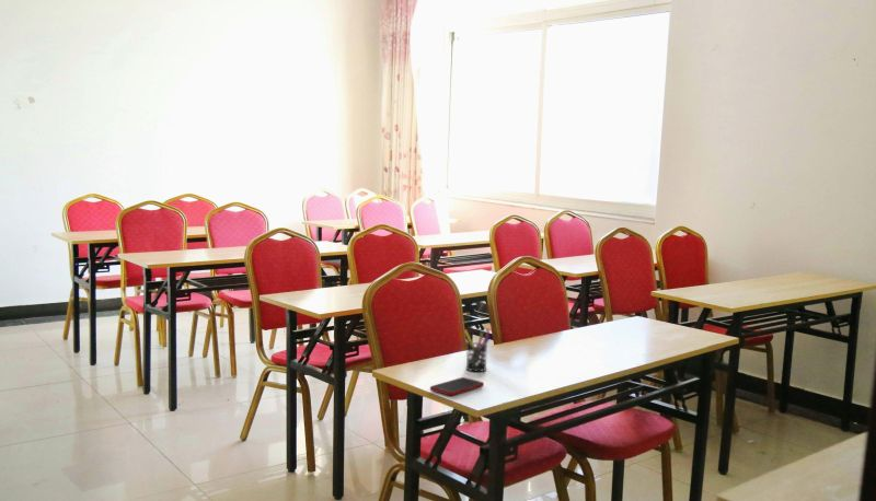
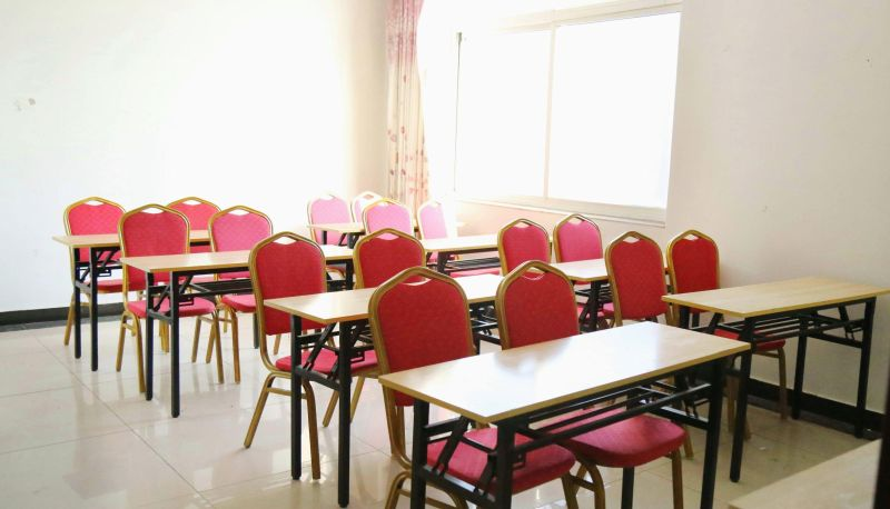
- pen holder (479, 348)
- cell phone (457, 386)
